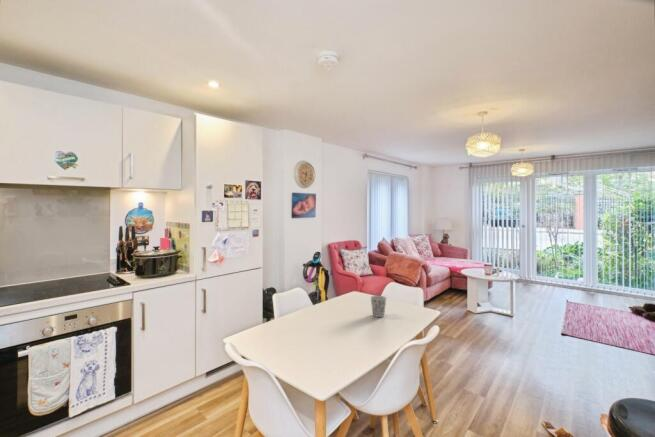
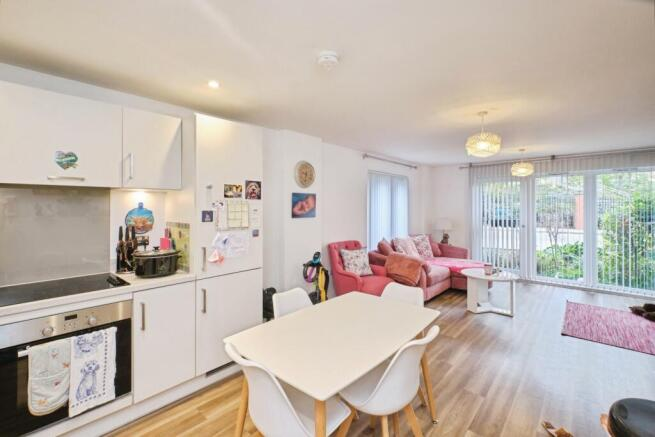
- cup (378, 306)
